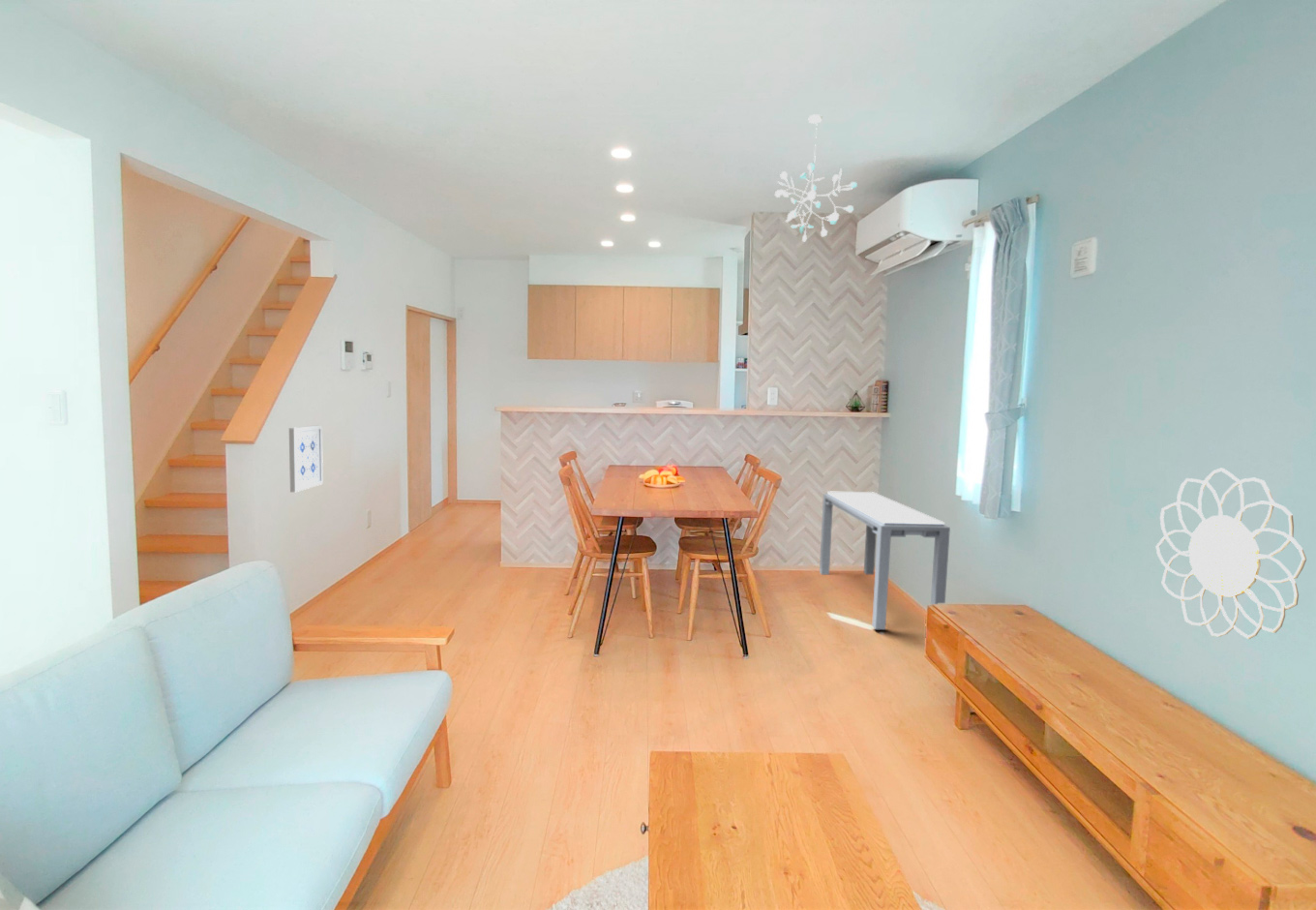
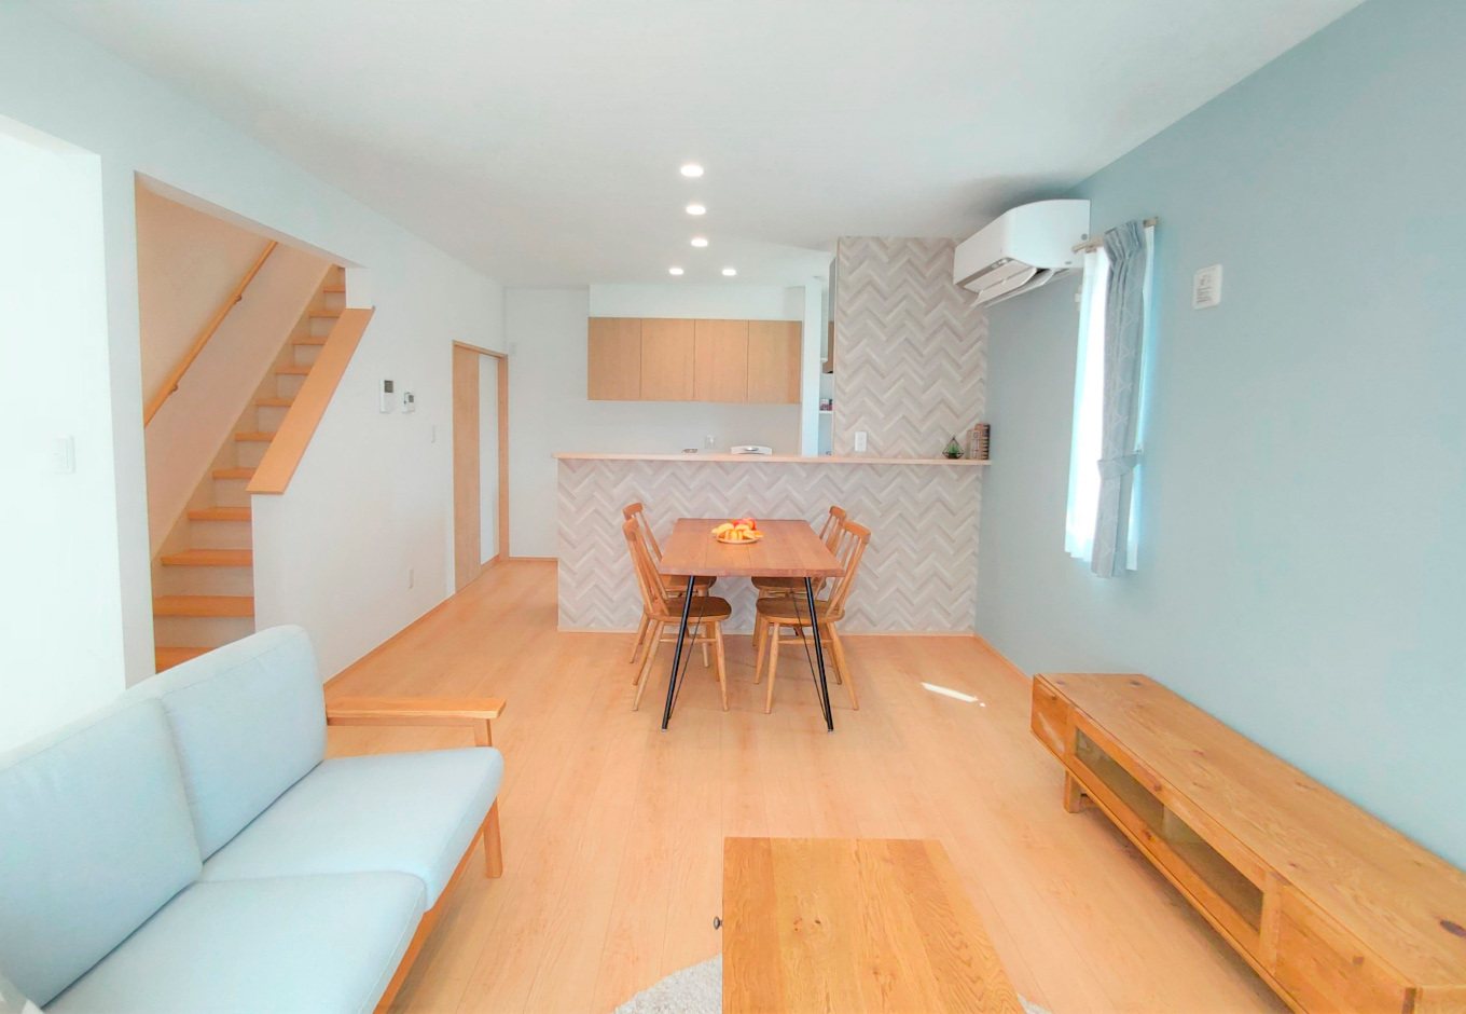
- decorative wall piece (1223, 553)
- wall art (307, 457)
- console table (875, 551)
- ceiling light fixture (816, 179)
